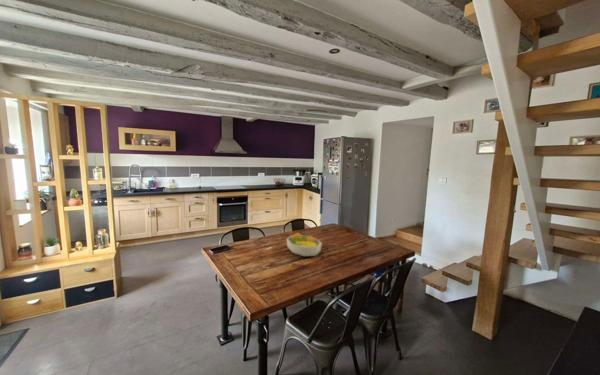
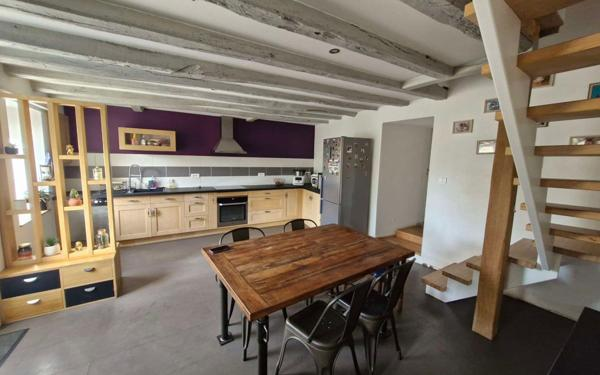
- fruit bowl (303, 243)
